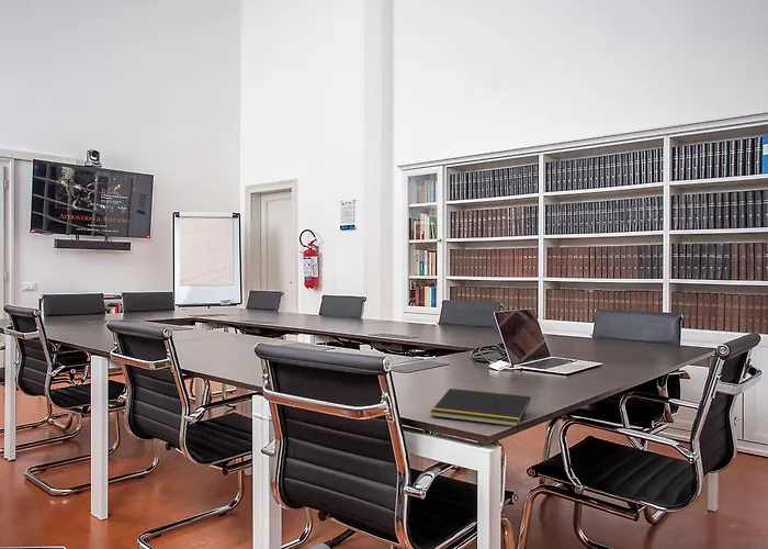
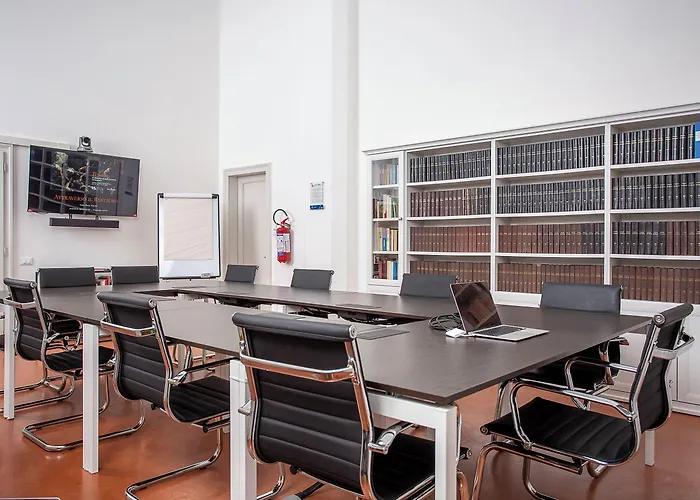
- notepad (481, 406)
